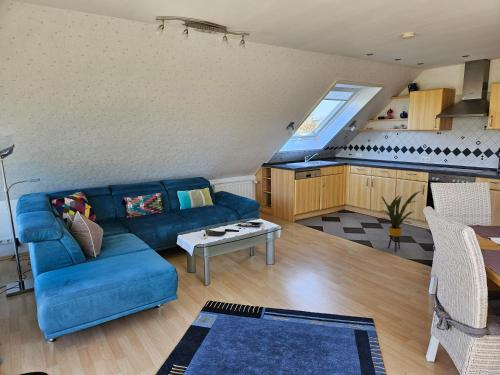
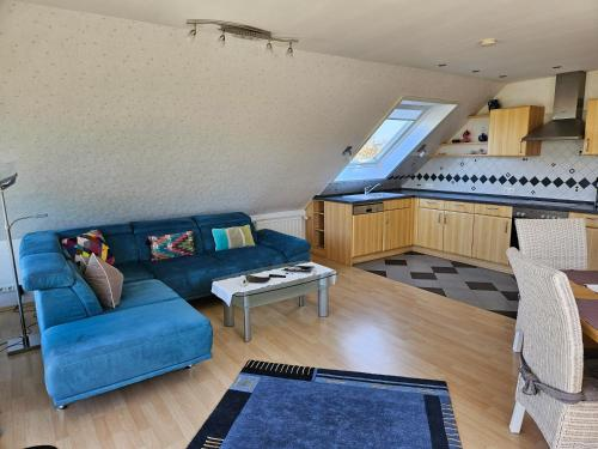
- house plant (400, 221)
